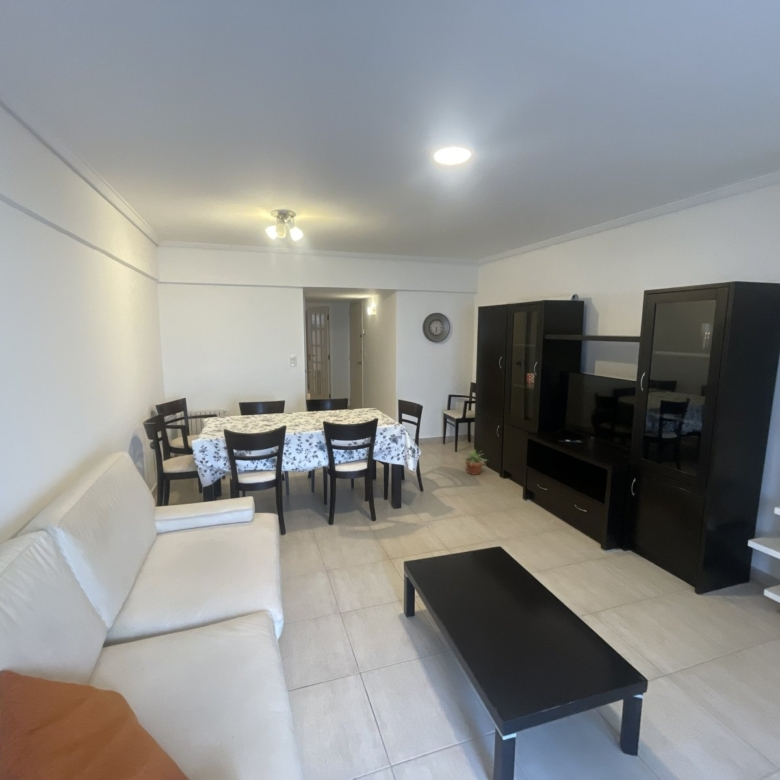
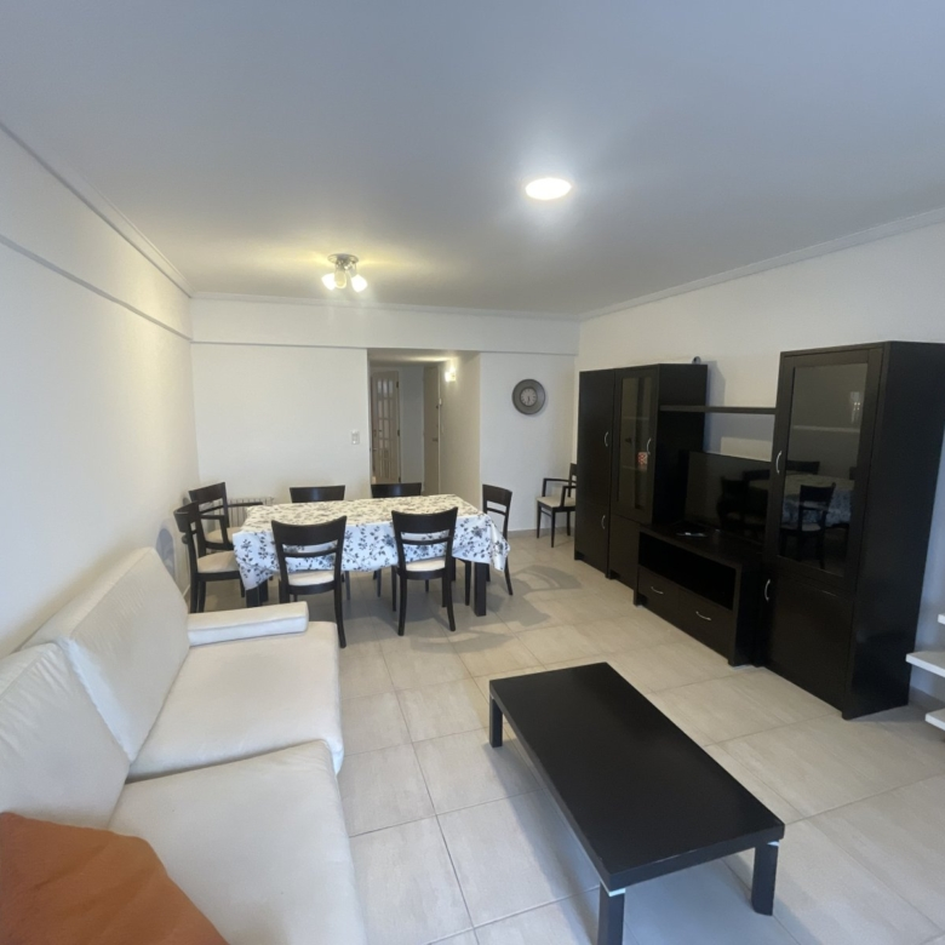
- potted plant (473, 461)
